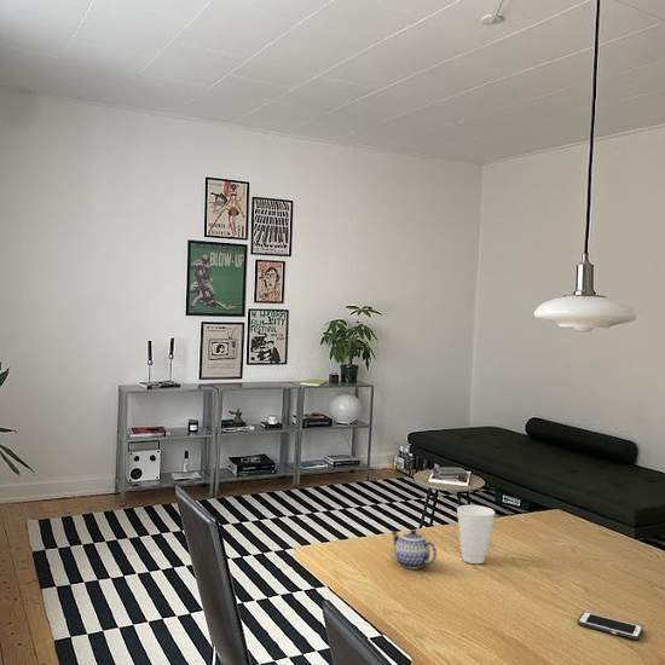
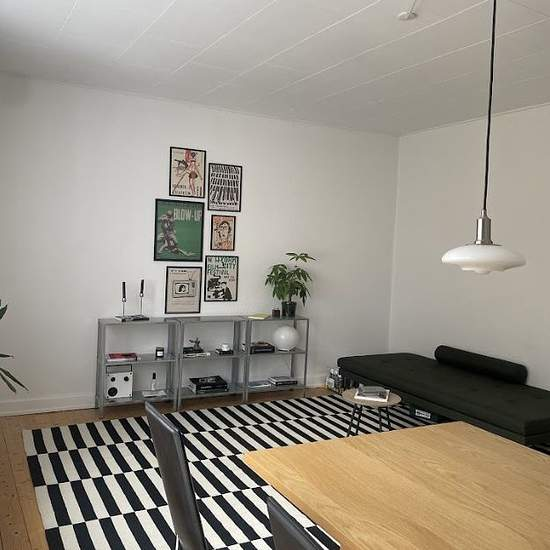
- cell phone (609, 625)
- teapot (412, 547)
- cup (474, 534)
